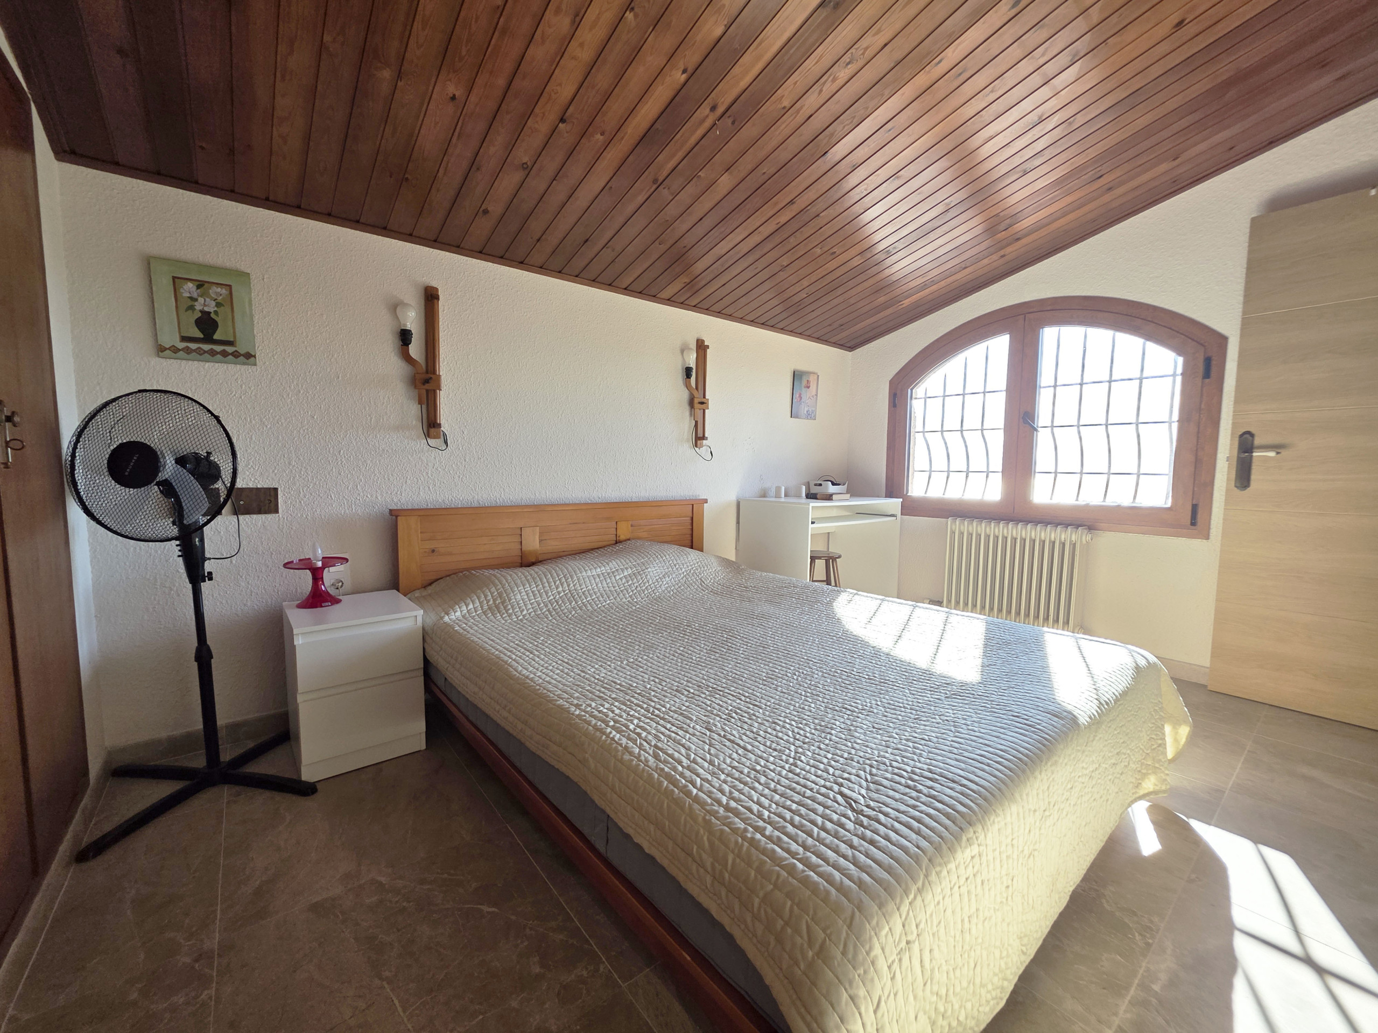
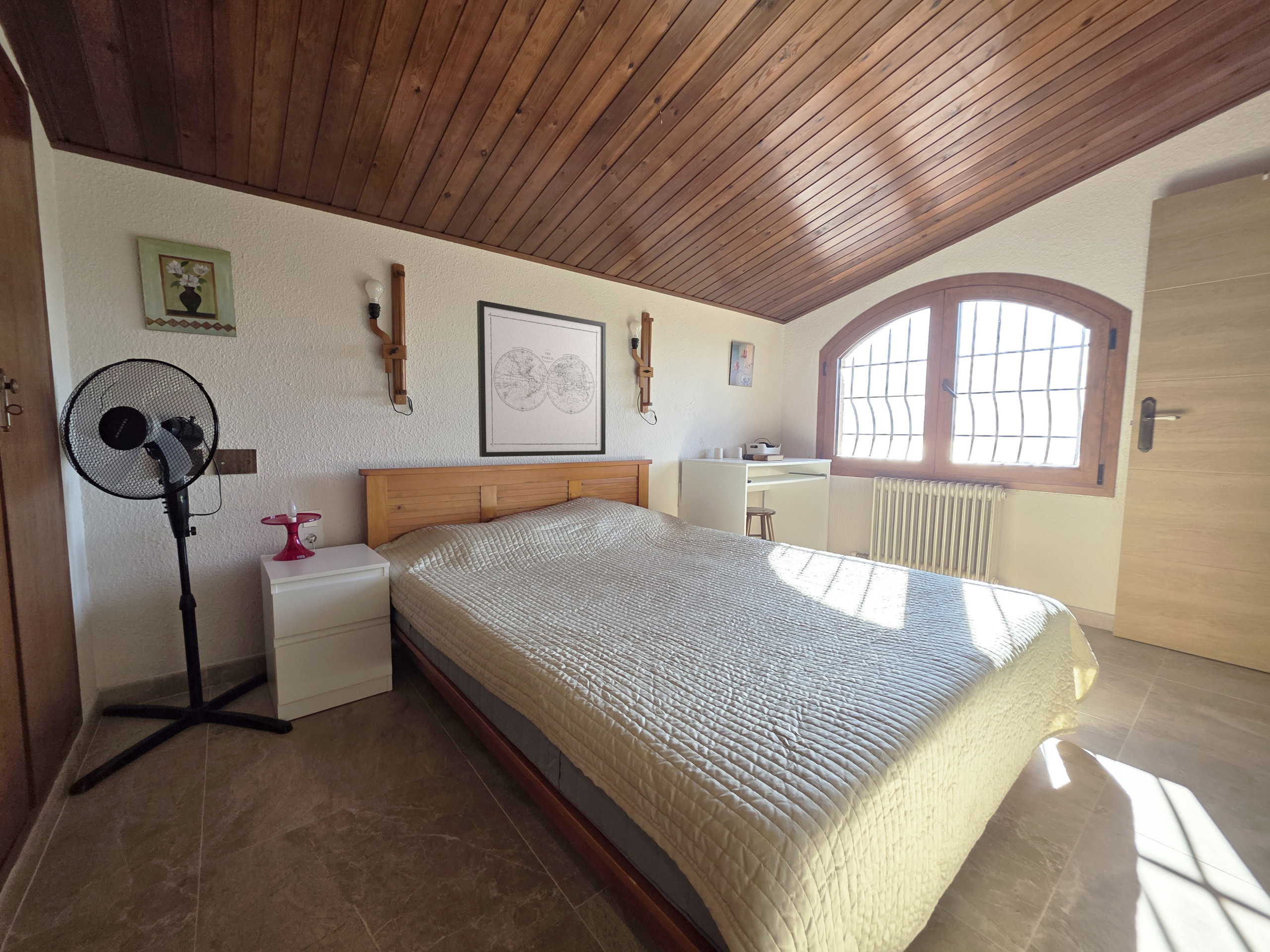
+ wall art (547, 385)
